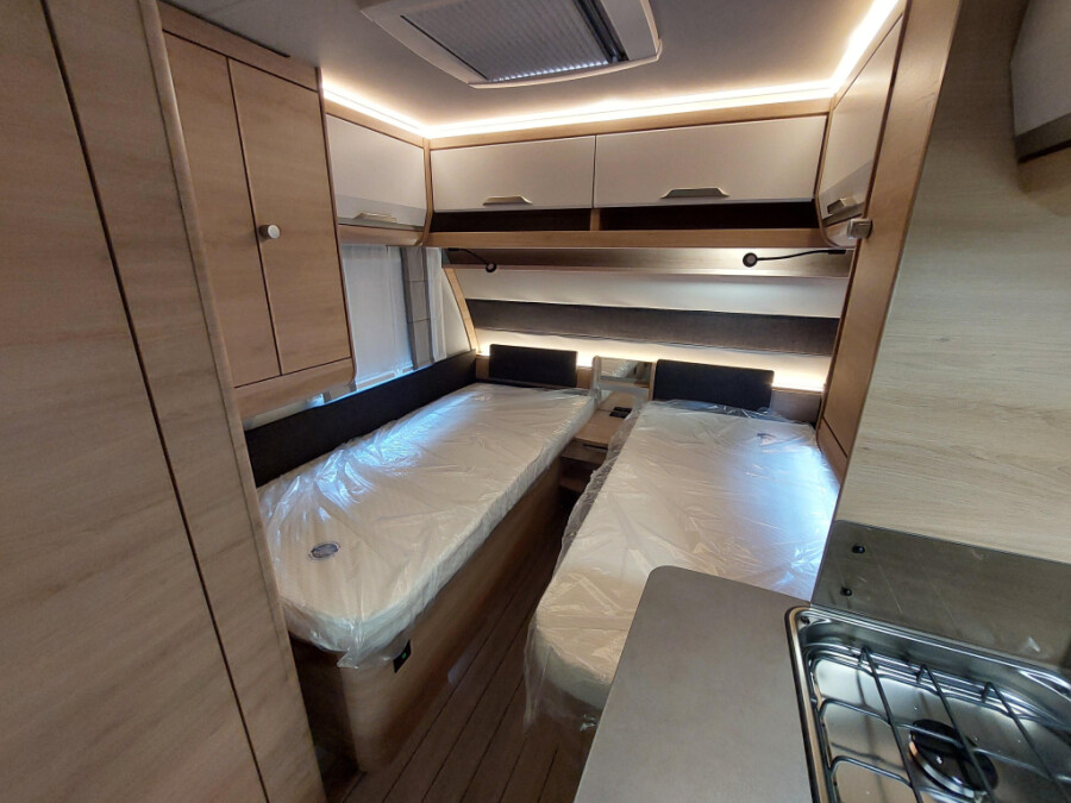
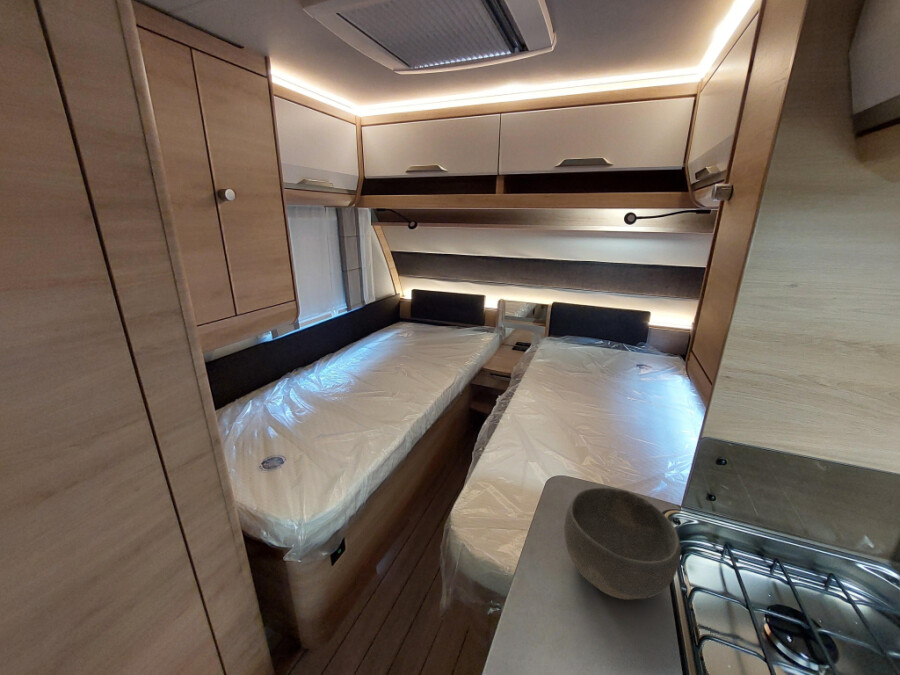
+ bowl (617, 545)
